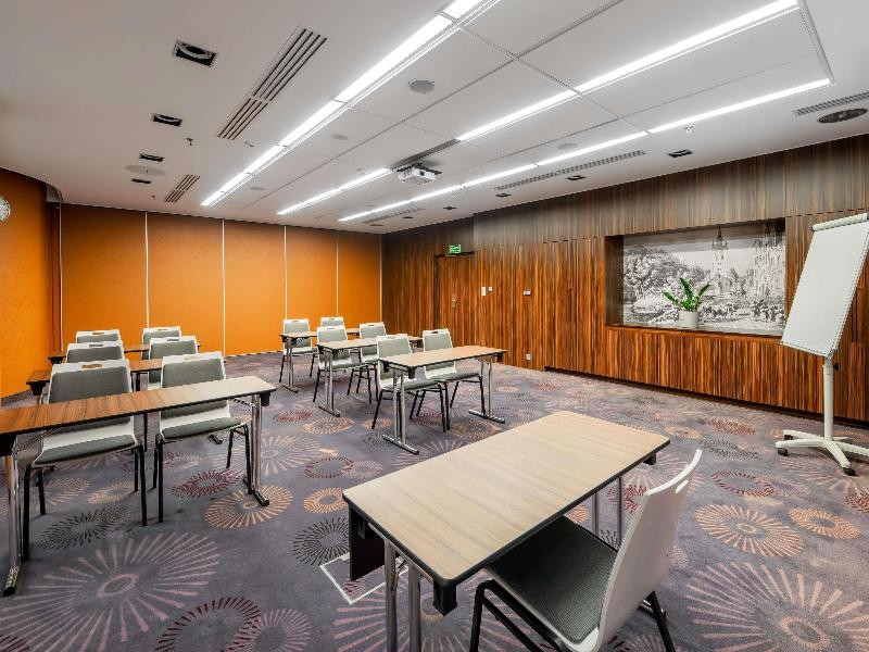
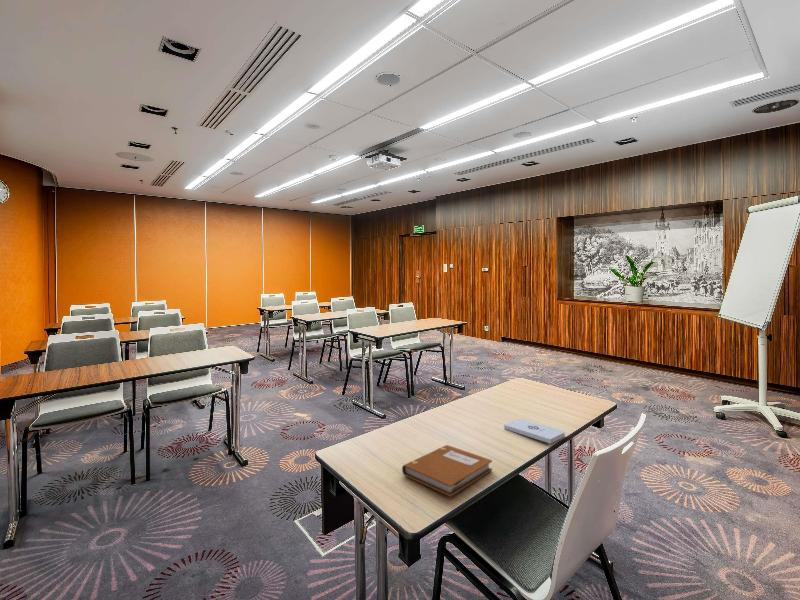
+ notepad (534, 430)
+ notebook (448, 466)
